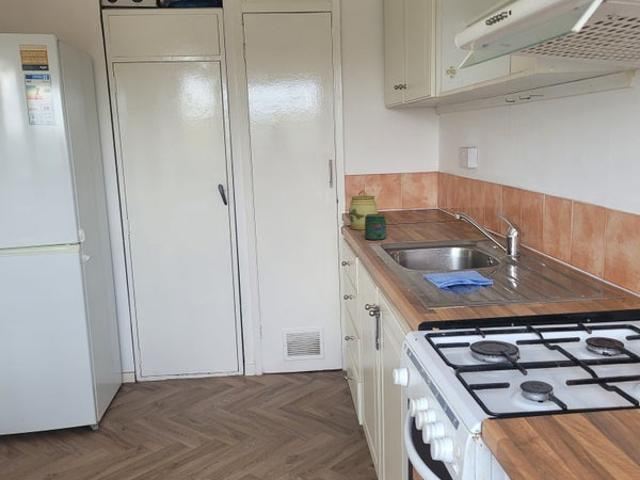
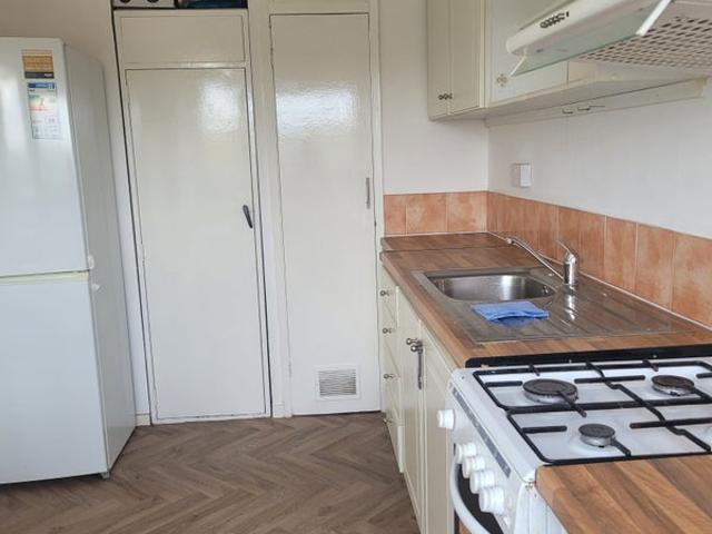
- jar (363, 208)
- jar (375, 226)
